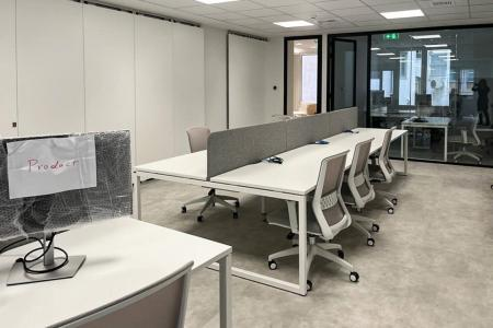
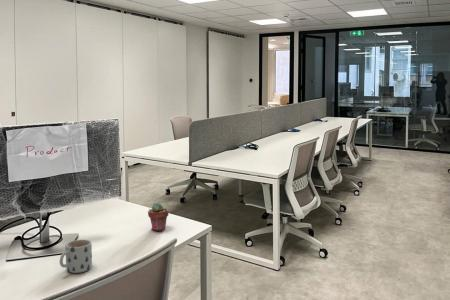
+ mug (75, 257)
+ potted succulent (158, 215)
